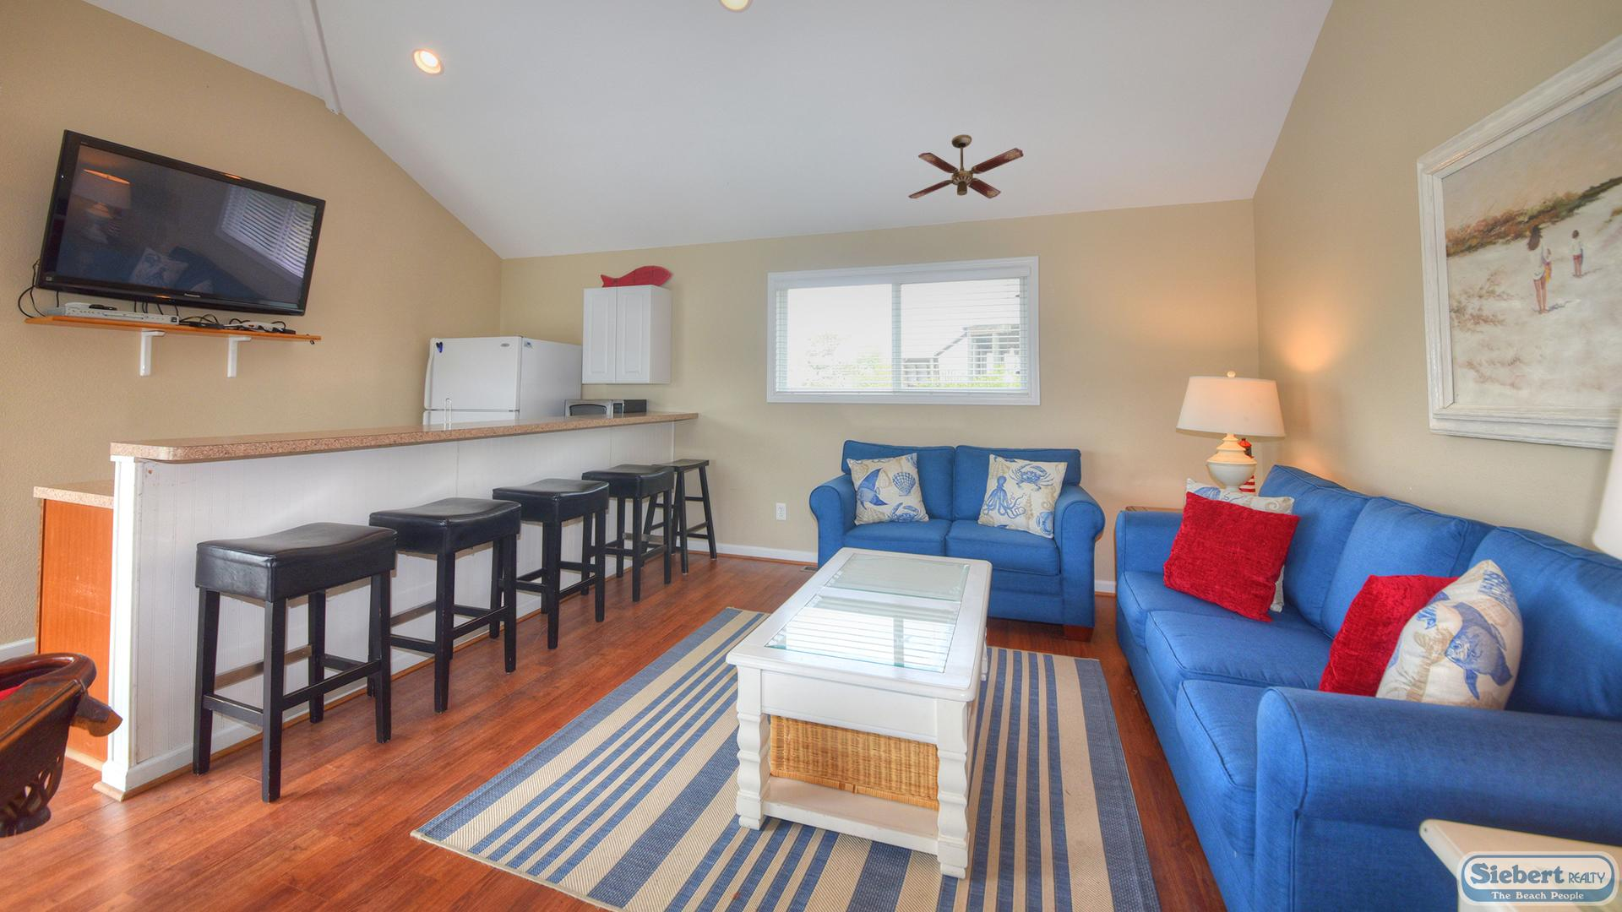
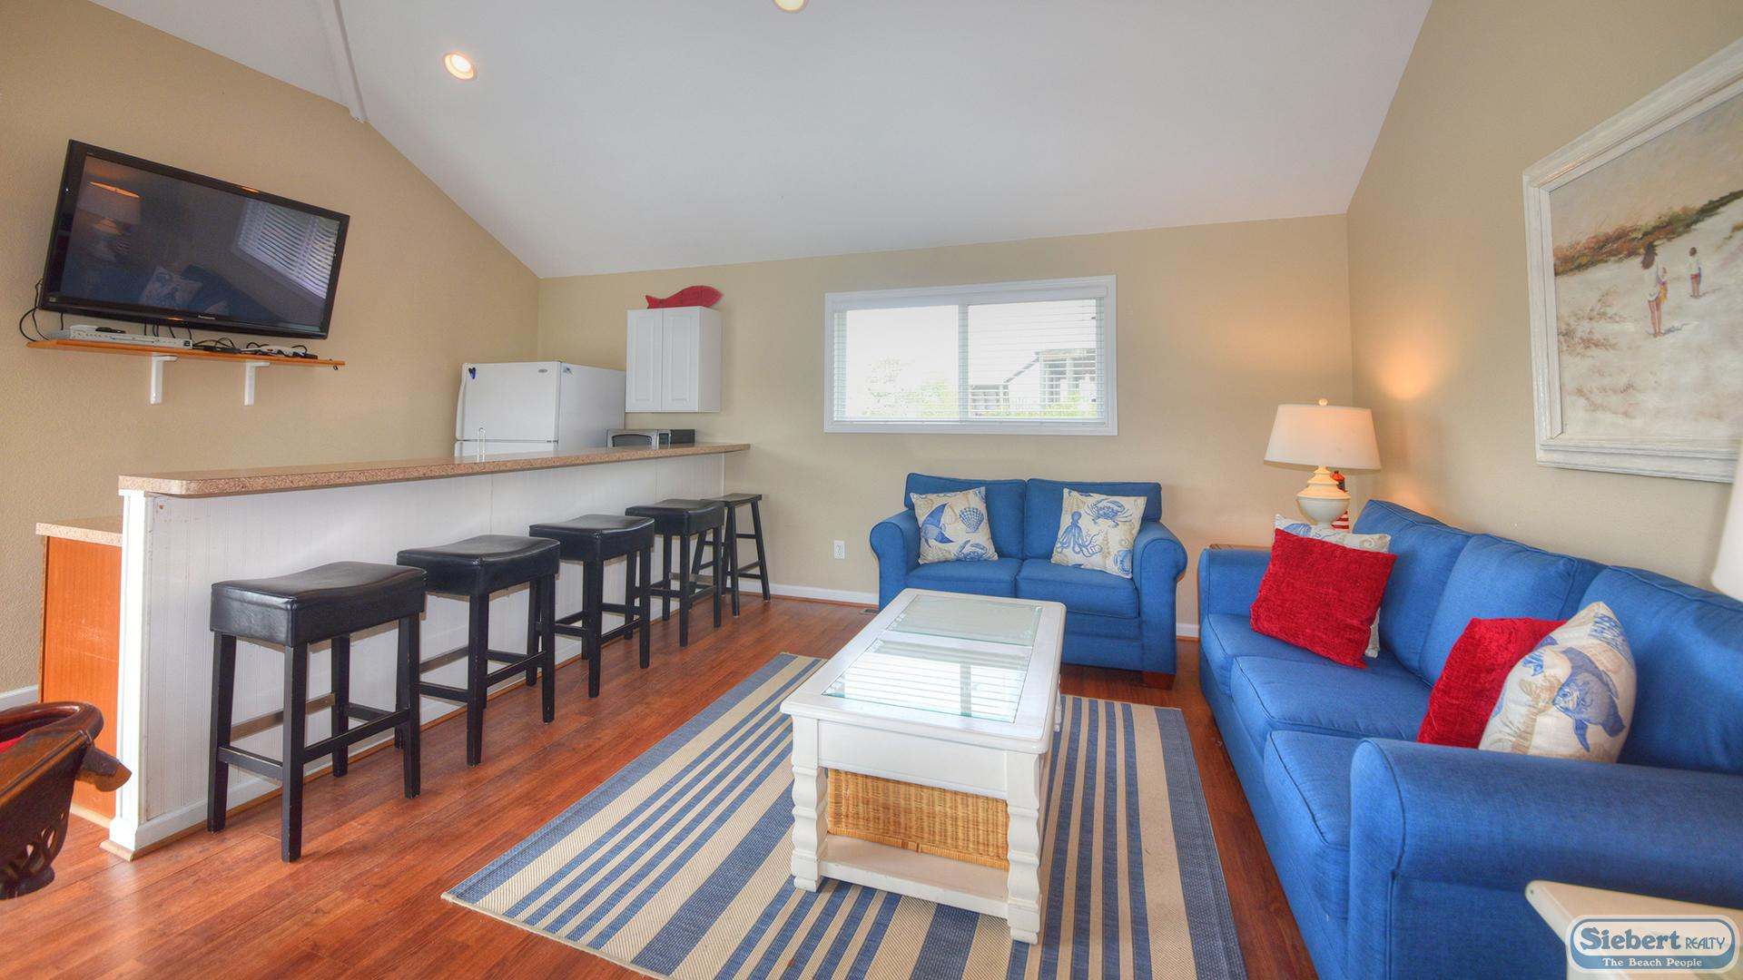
- ceiling fan (961, 167)
